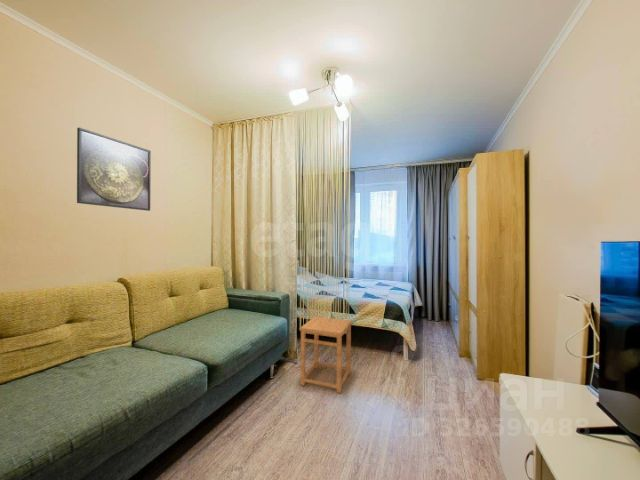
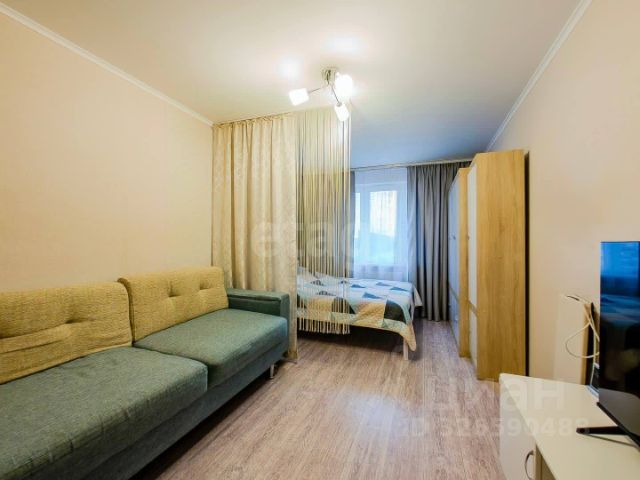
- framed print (117, 173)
- side table (326, 344)
